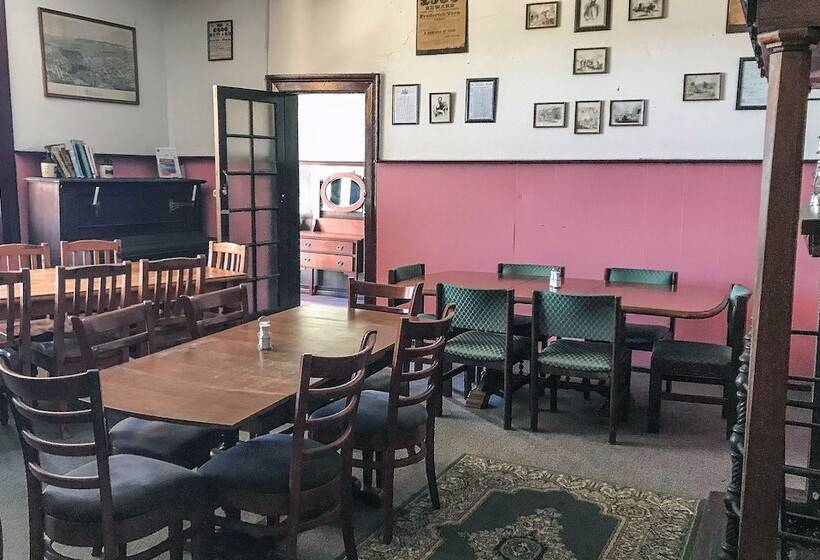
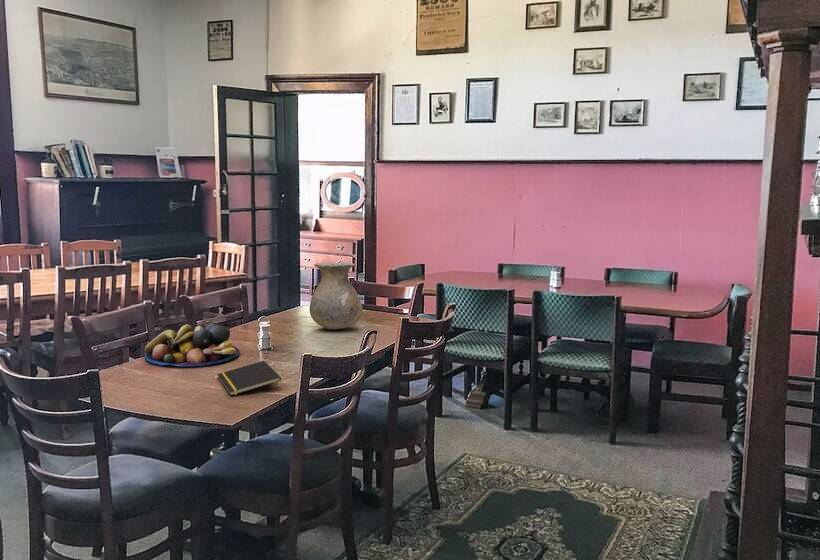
+ fruit bowl (192, 339)
+ notepad (248, 377)
+ vase (336, 296)
